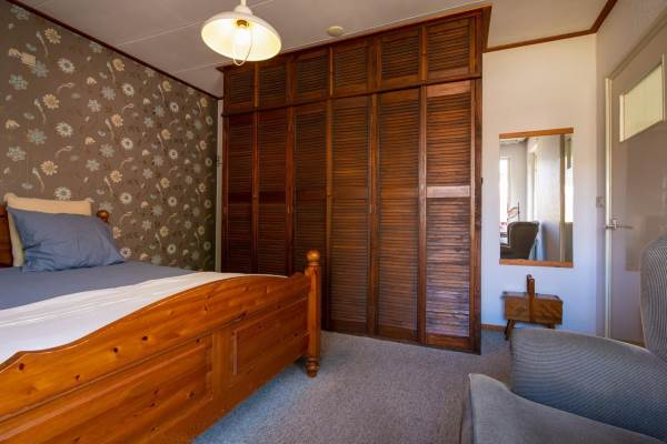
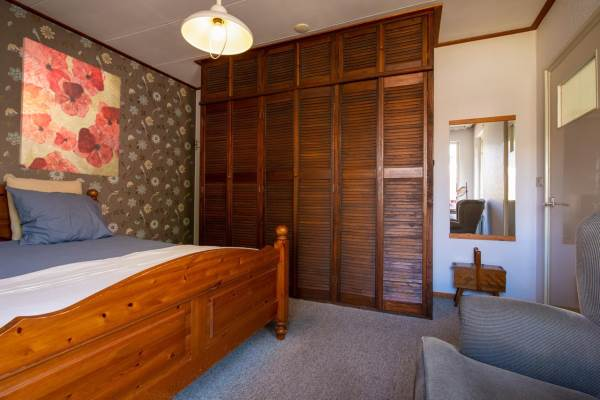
+ wall art (76, 116)
